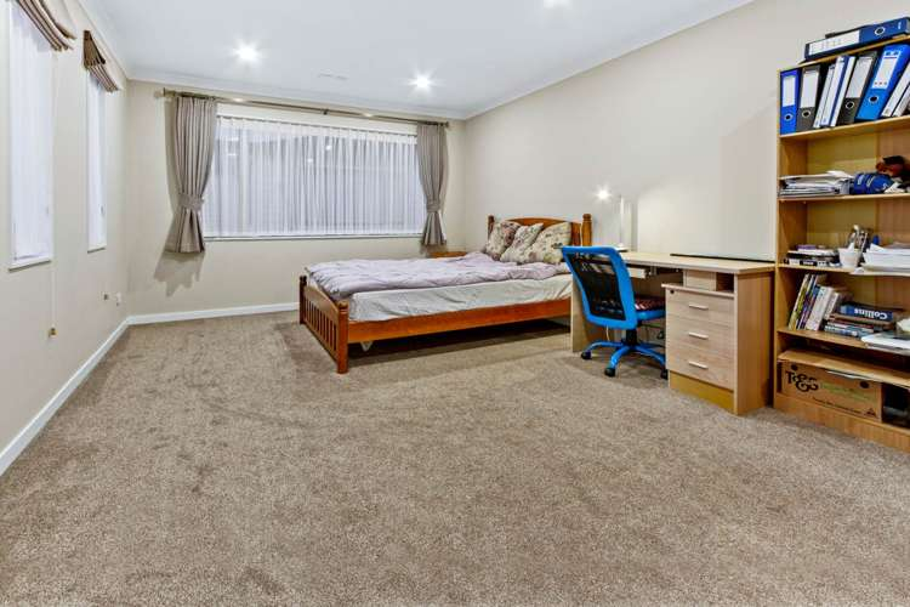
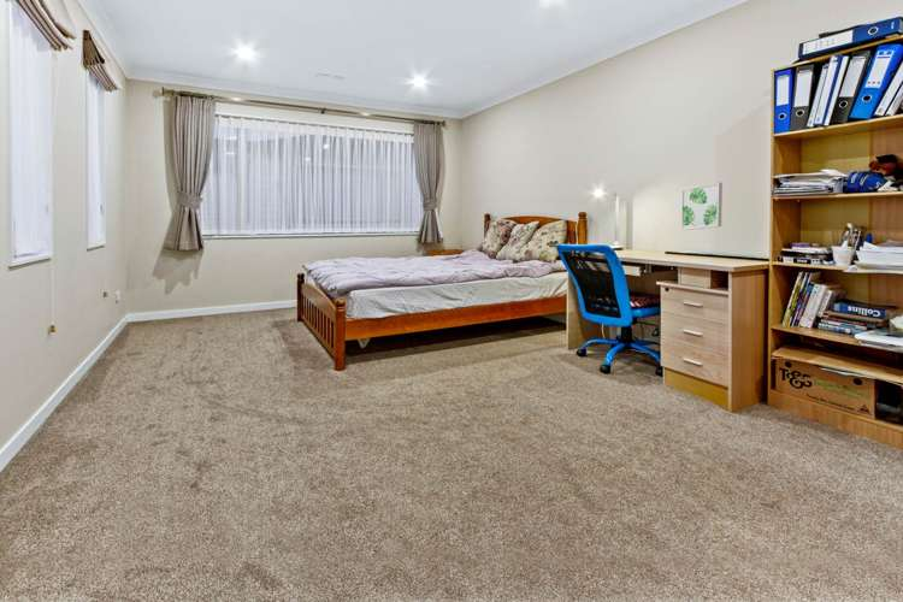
+ wall art (701, 207)
